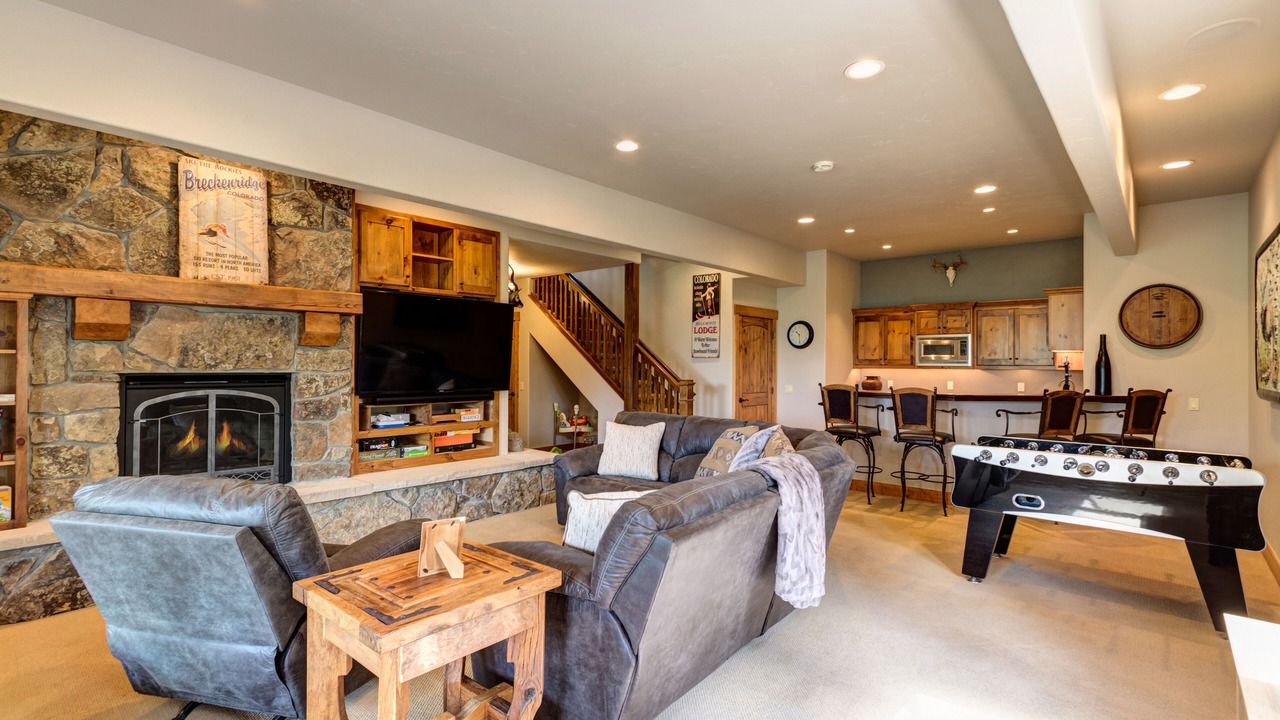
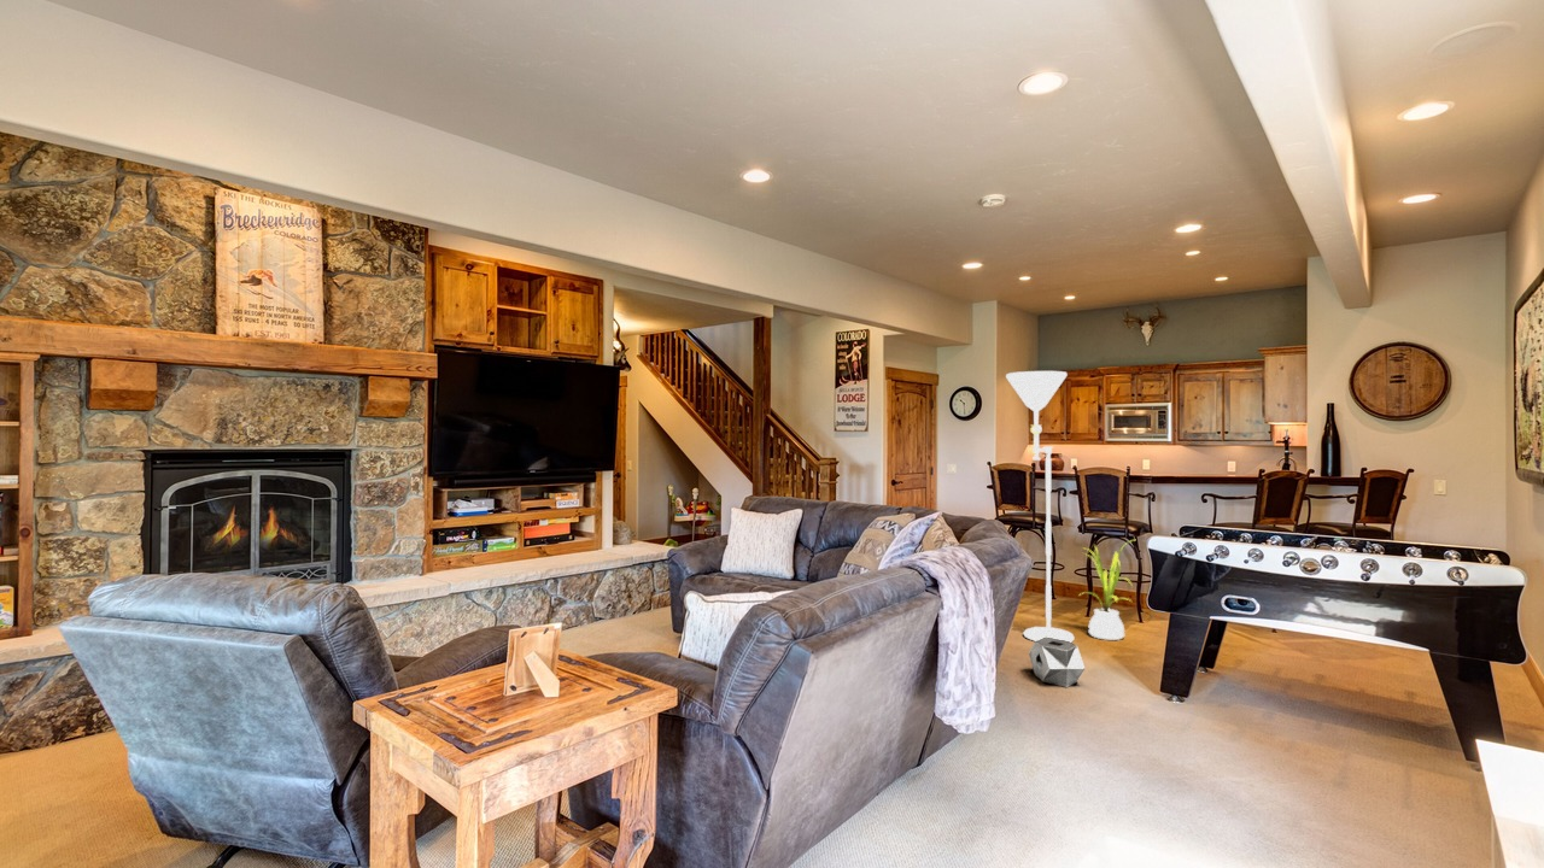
+ house plant (1109, 586)
+ floor lamp (1046, 505)
+ speaker (1055, 661)
